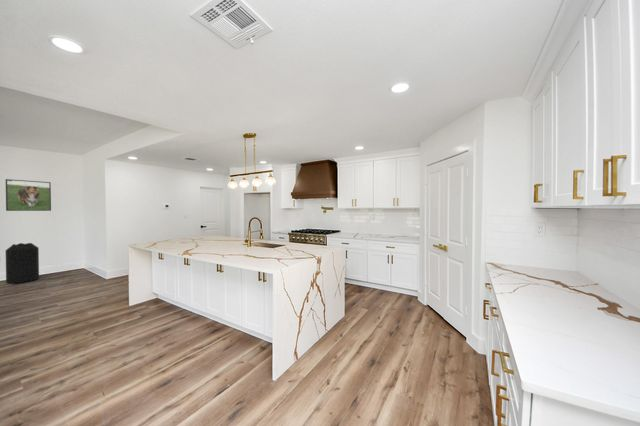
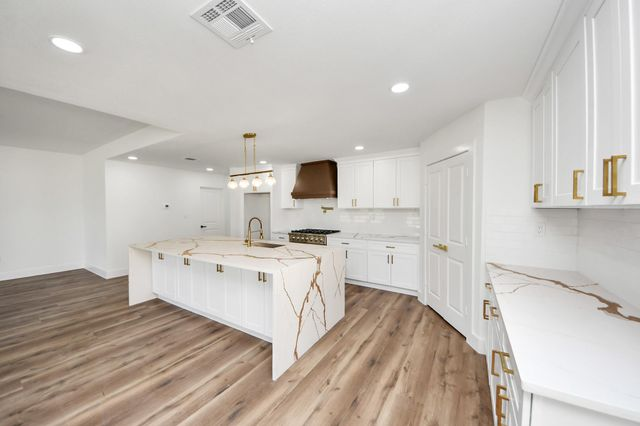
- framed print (29, 195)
- trash can (22, 262)
